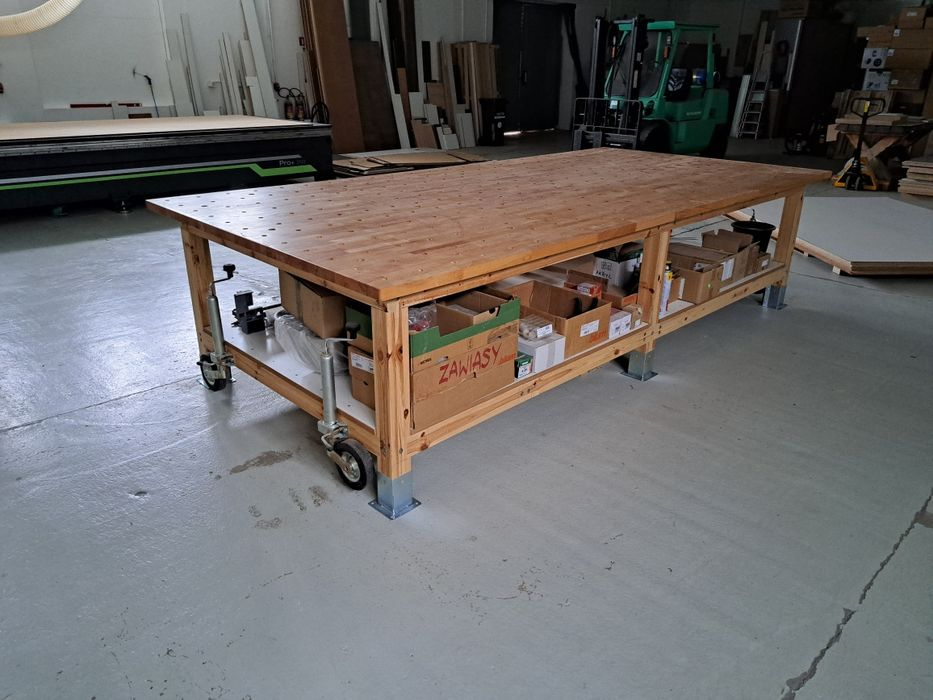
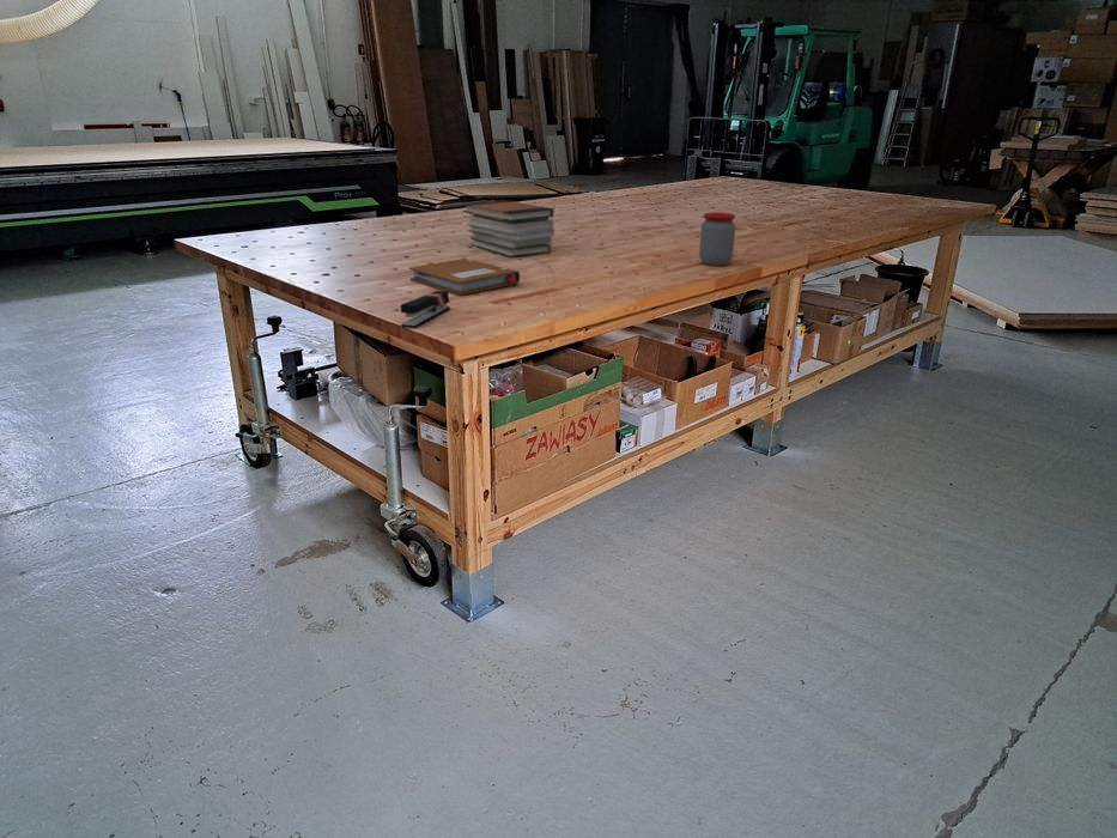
+ jar (717, 238)
+ notebook (466, 275)
+ book stack (509, 227)
+ stapler (425, 306)
